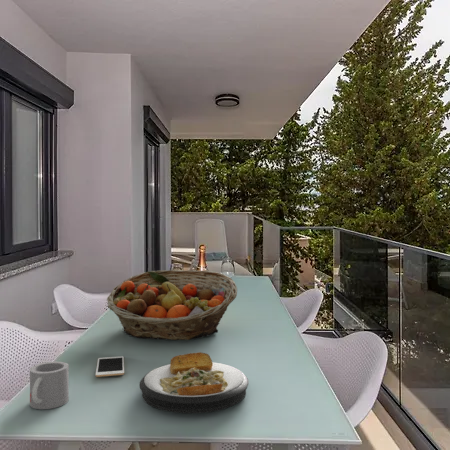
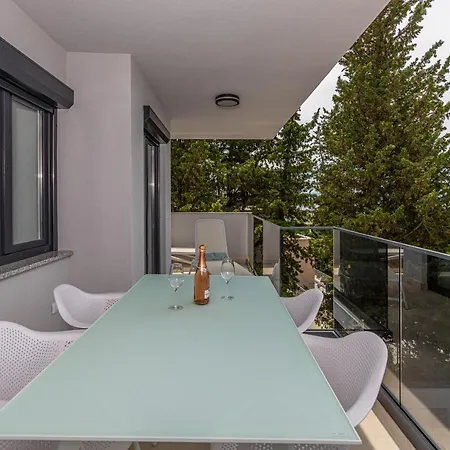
- plate (194, 379)
- fruit basket (172, 302)
- cell phone (110, 365)
- mug (46, 386)
